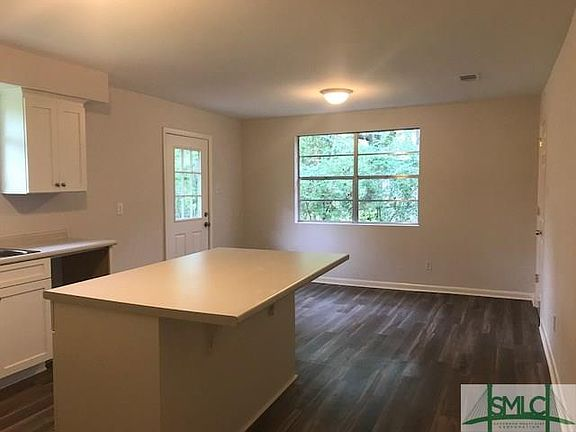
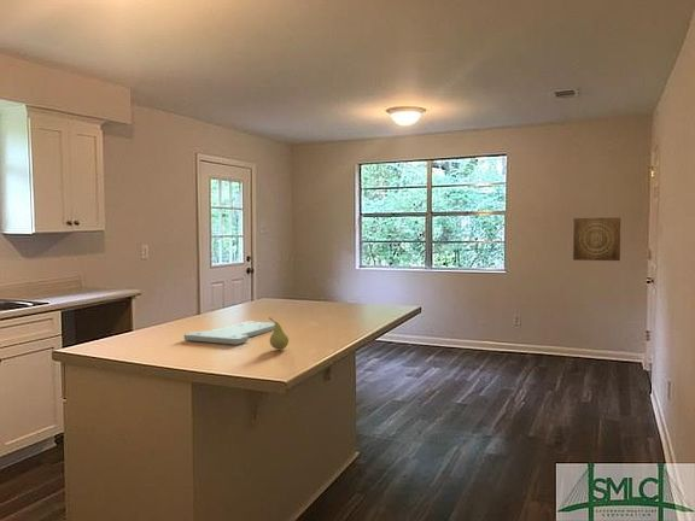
+ wall art (596, 239)
+ fruit (278, 333)
+ cutting board (238, 330)
